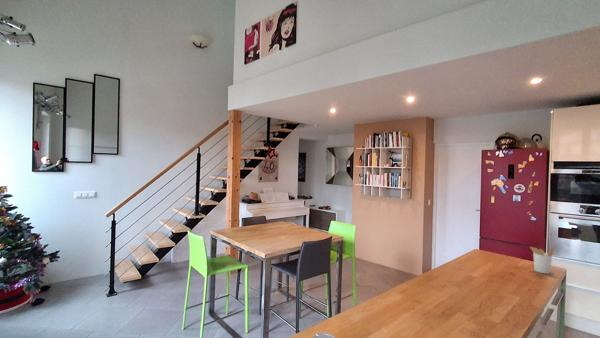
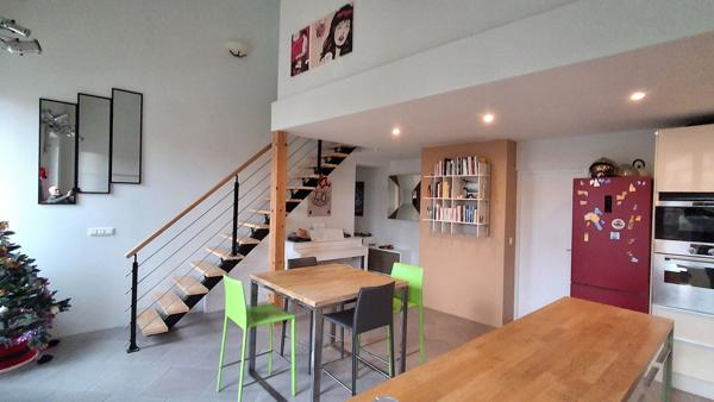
- utensil holder (540, 258)
